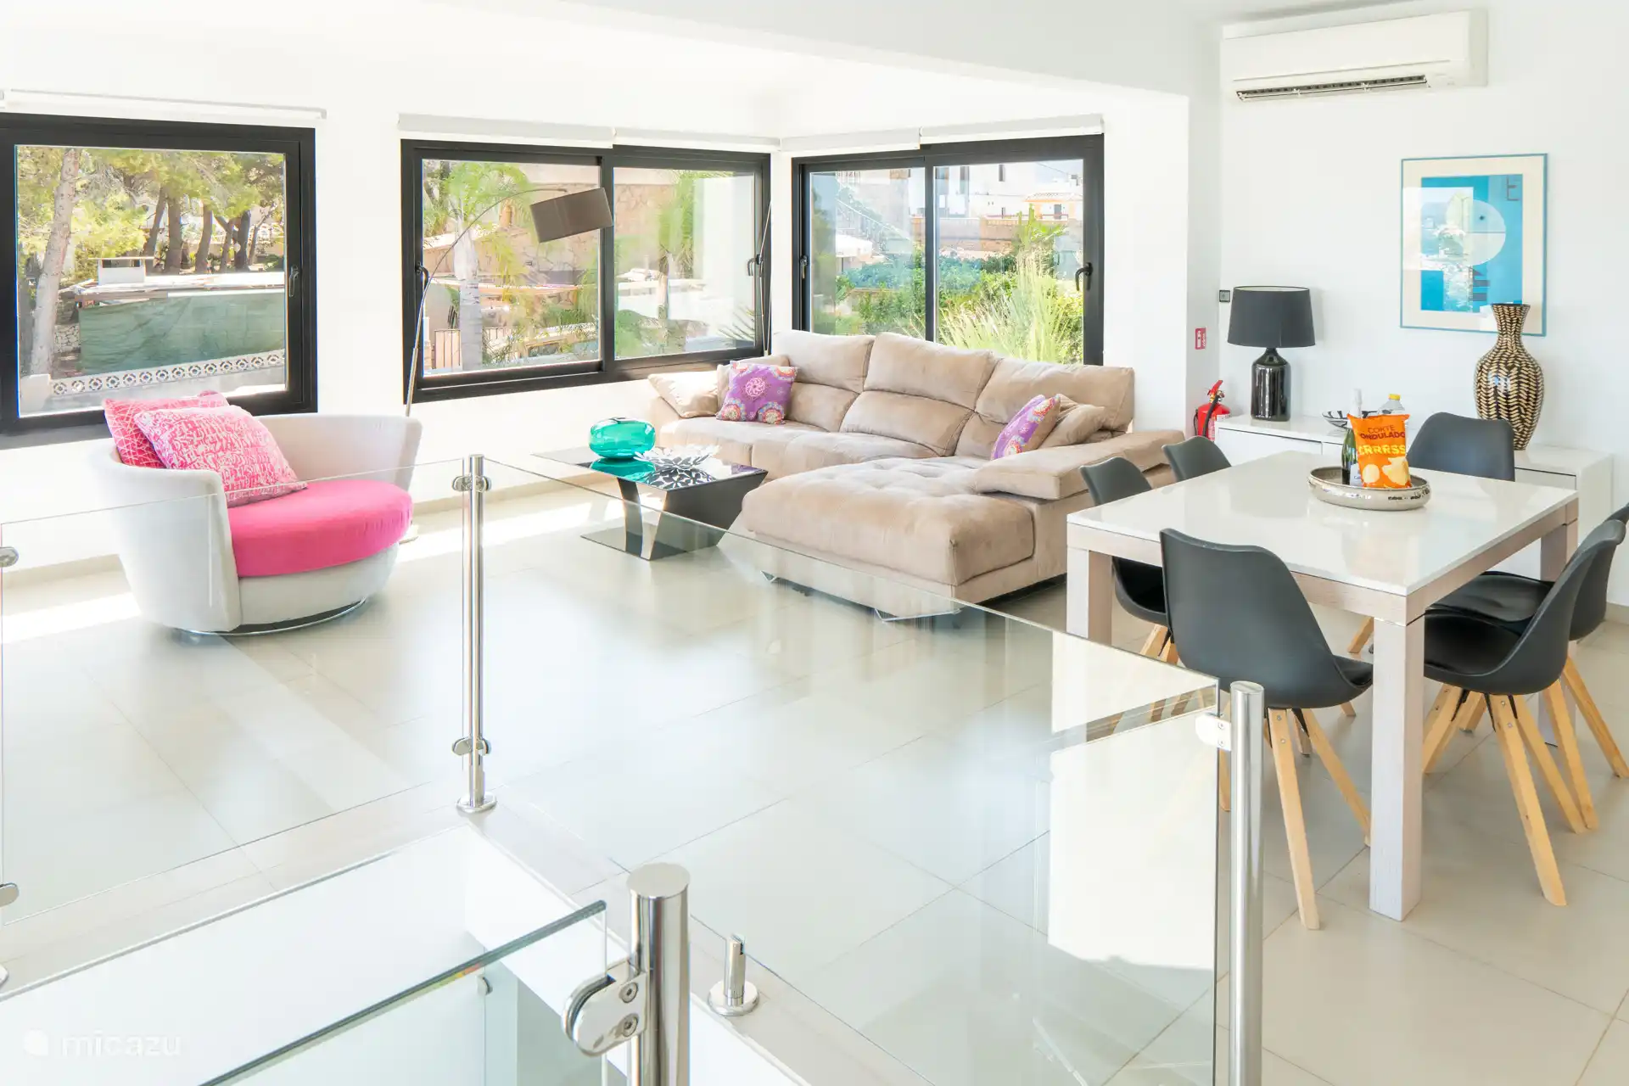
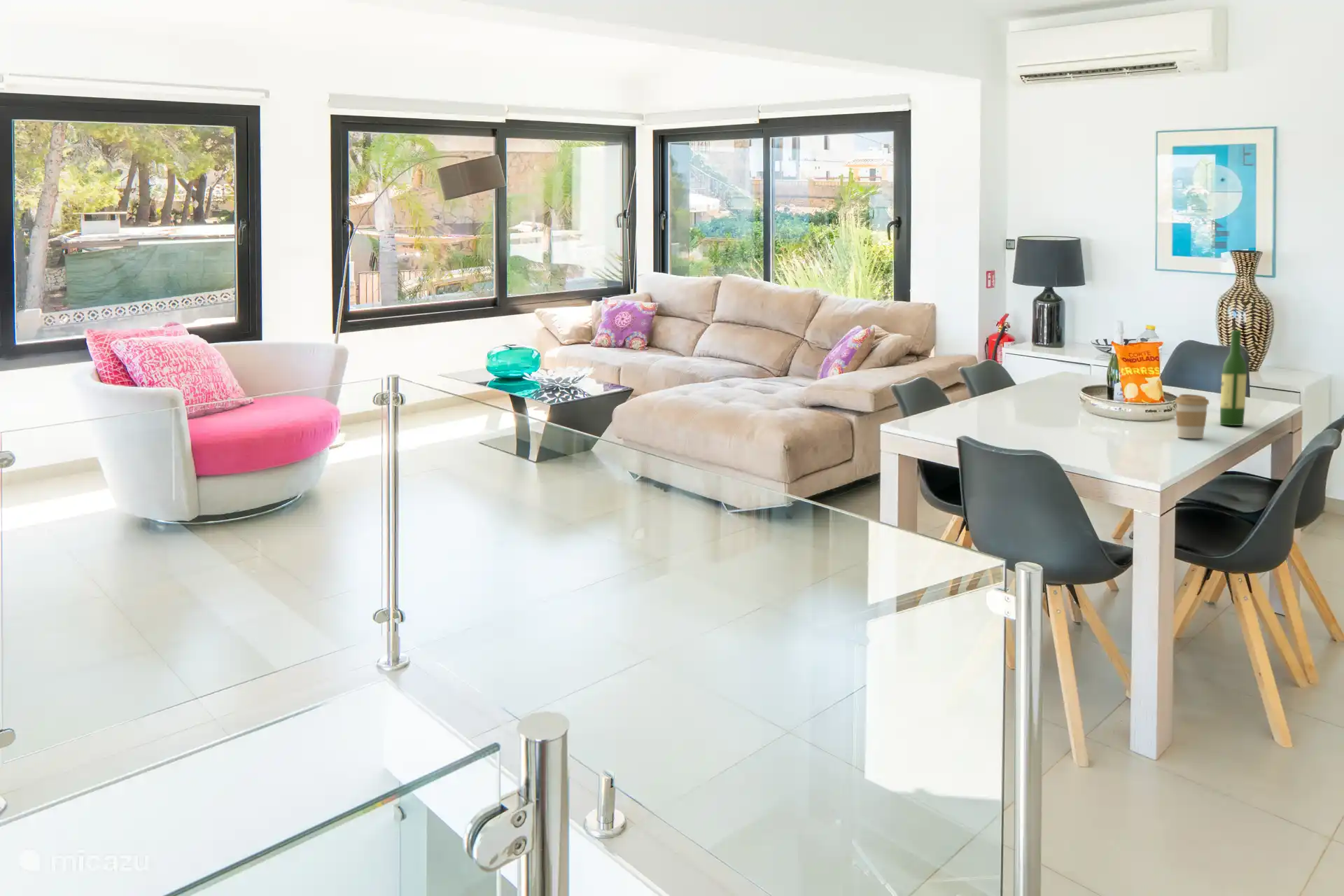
+ wine bottle (1233, 377)
+ coffee cup (1191, 416)
